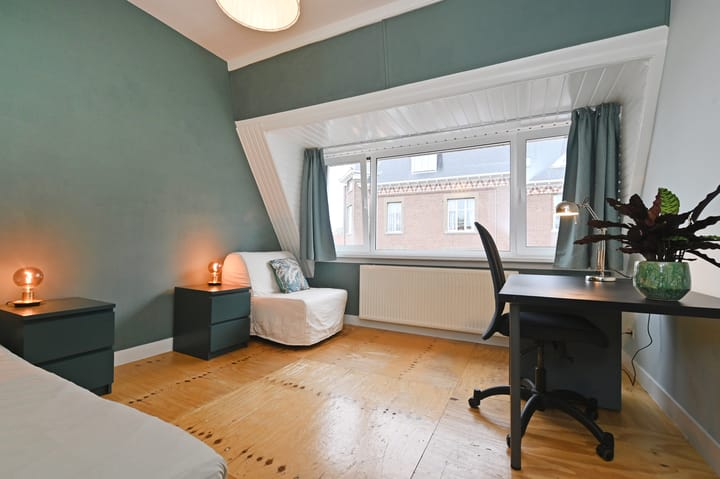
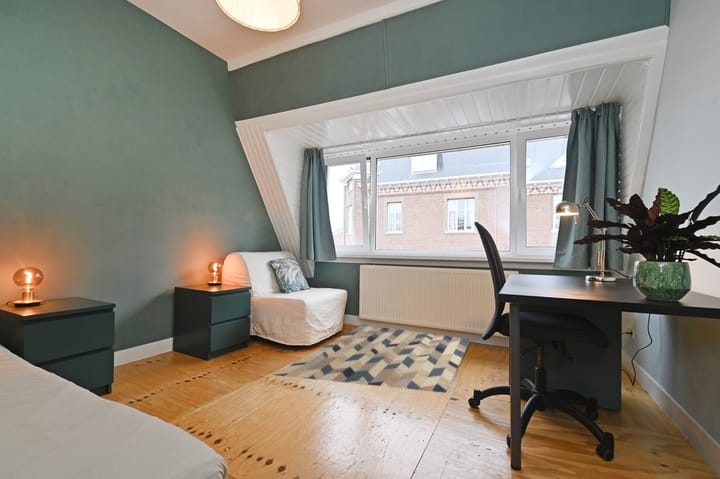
+ rug (380, 360)
